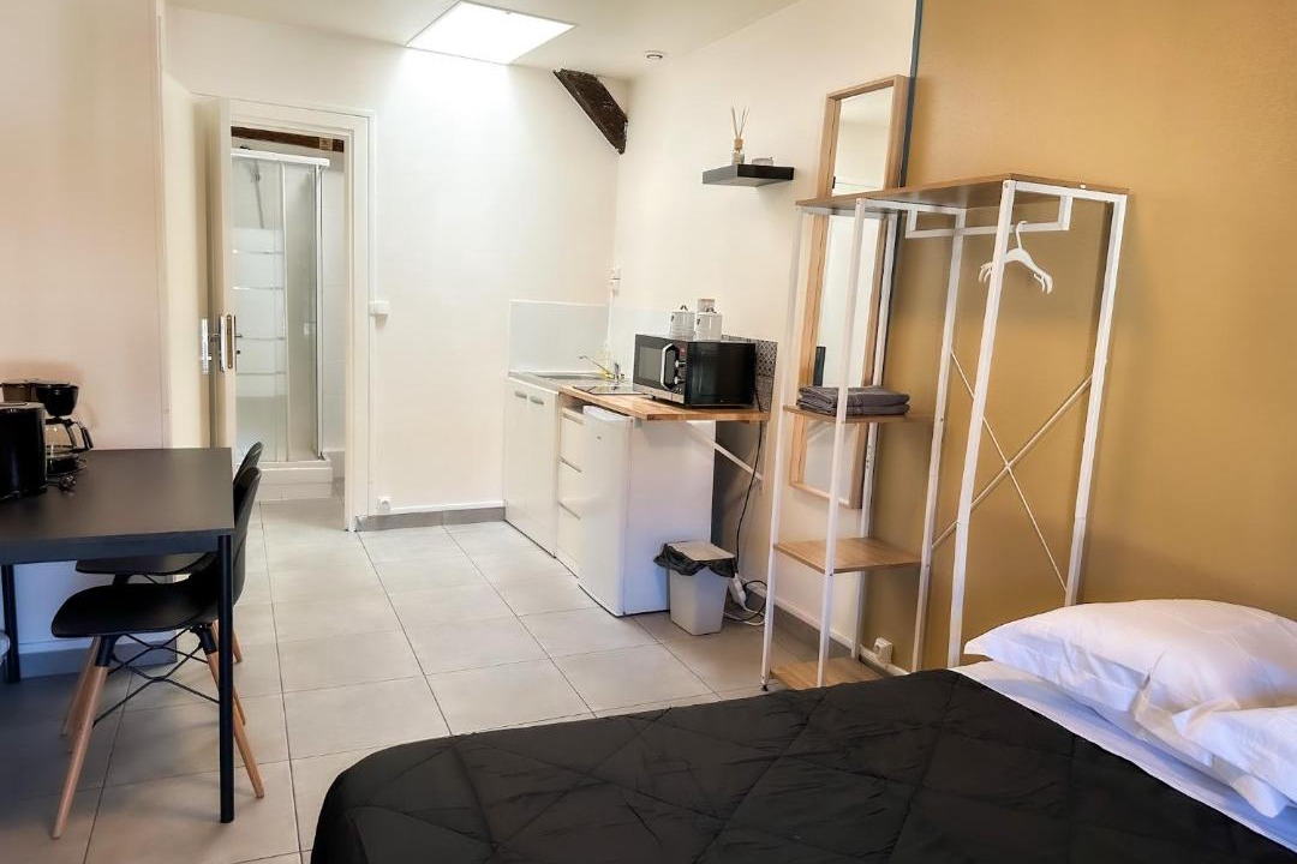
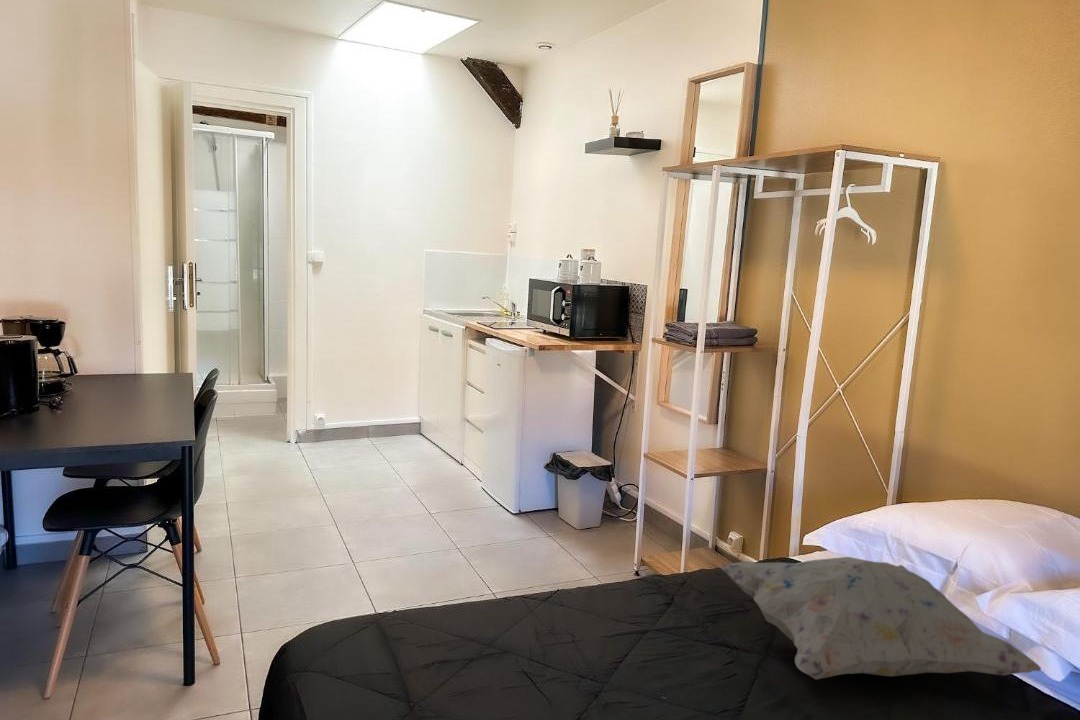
+ decorative pillow (862, 612)
